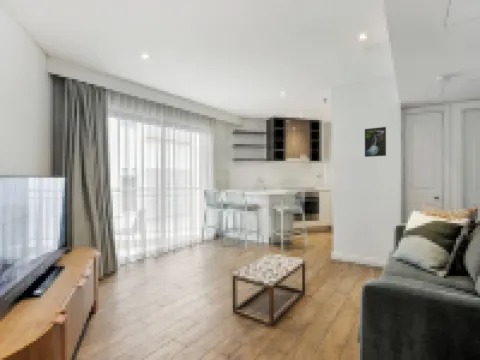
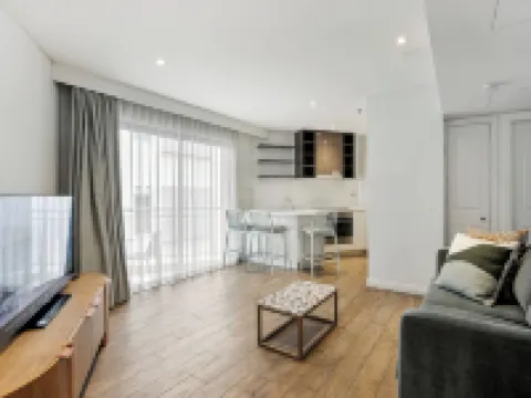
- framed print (375, 142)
